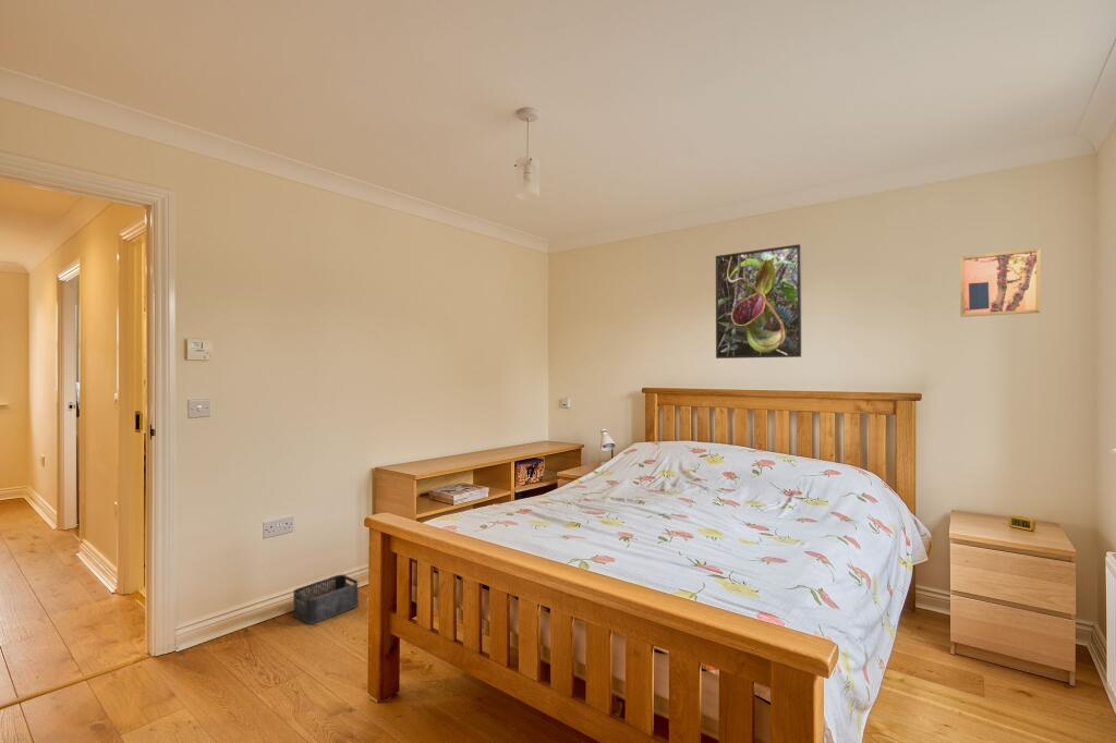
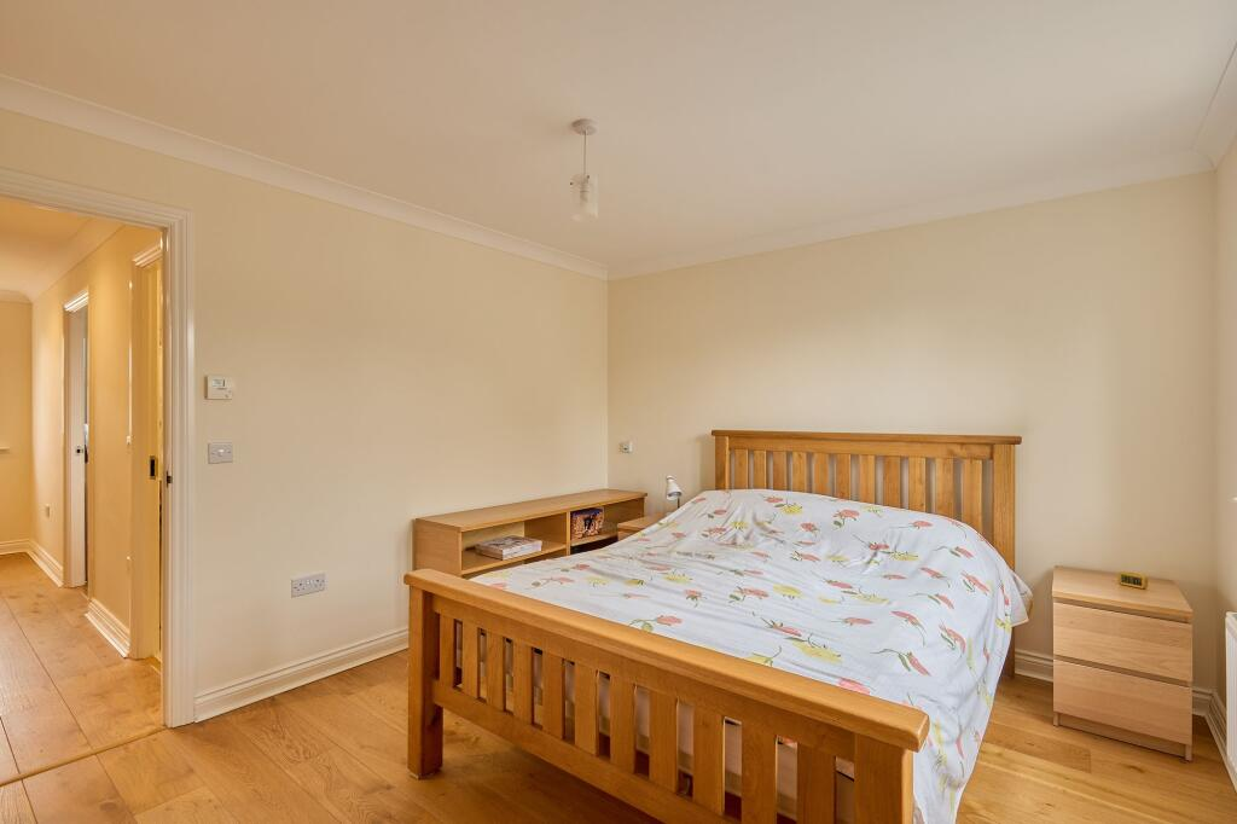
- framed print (756, 304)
- wall art (998, 283)
- storage bin (326, 598)
